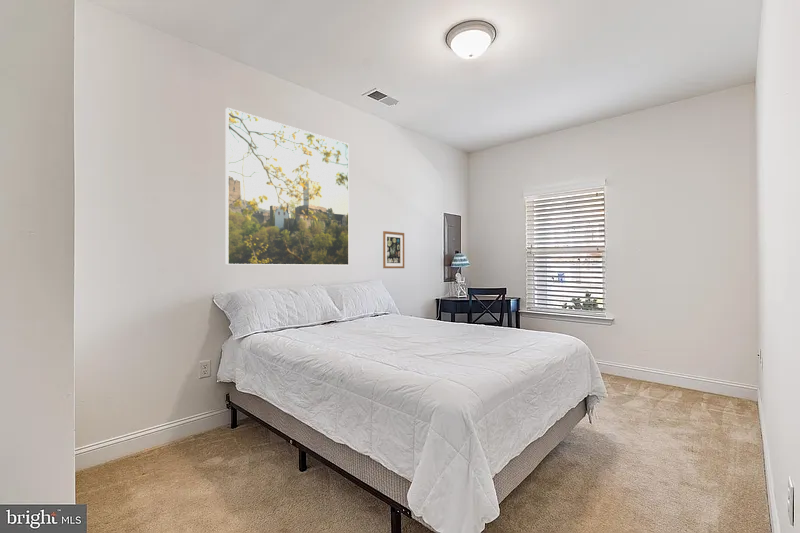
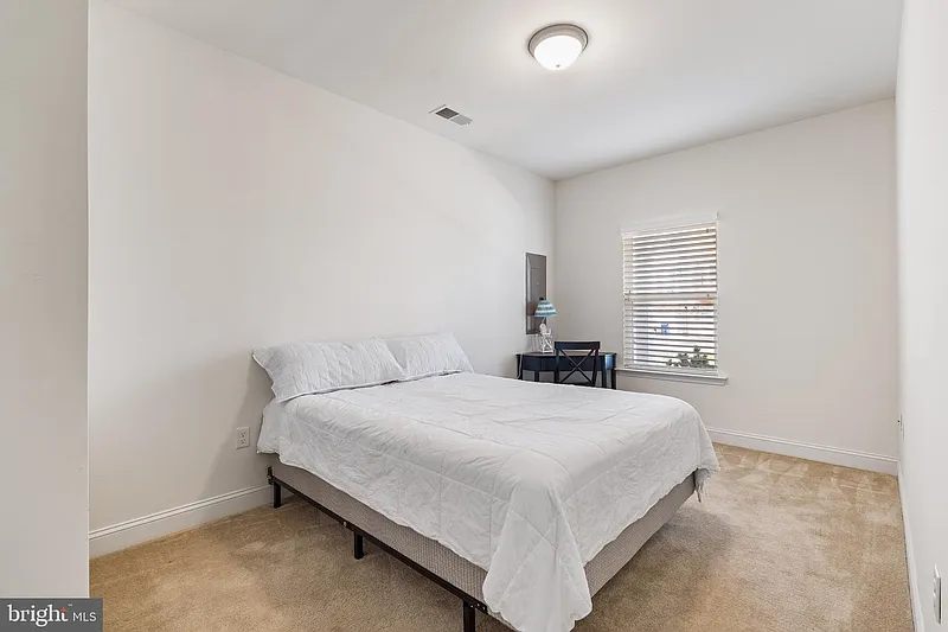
- wall art (394, 250)
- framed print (295, 196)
